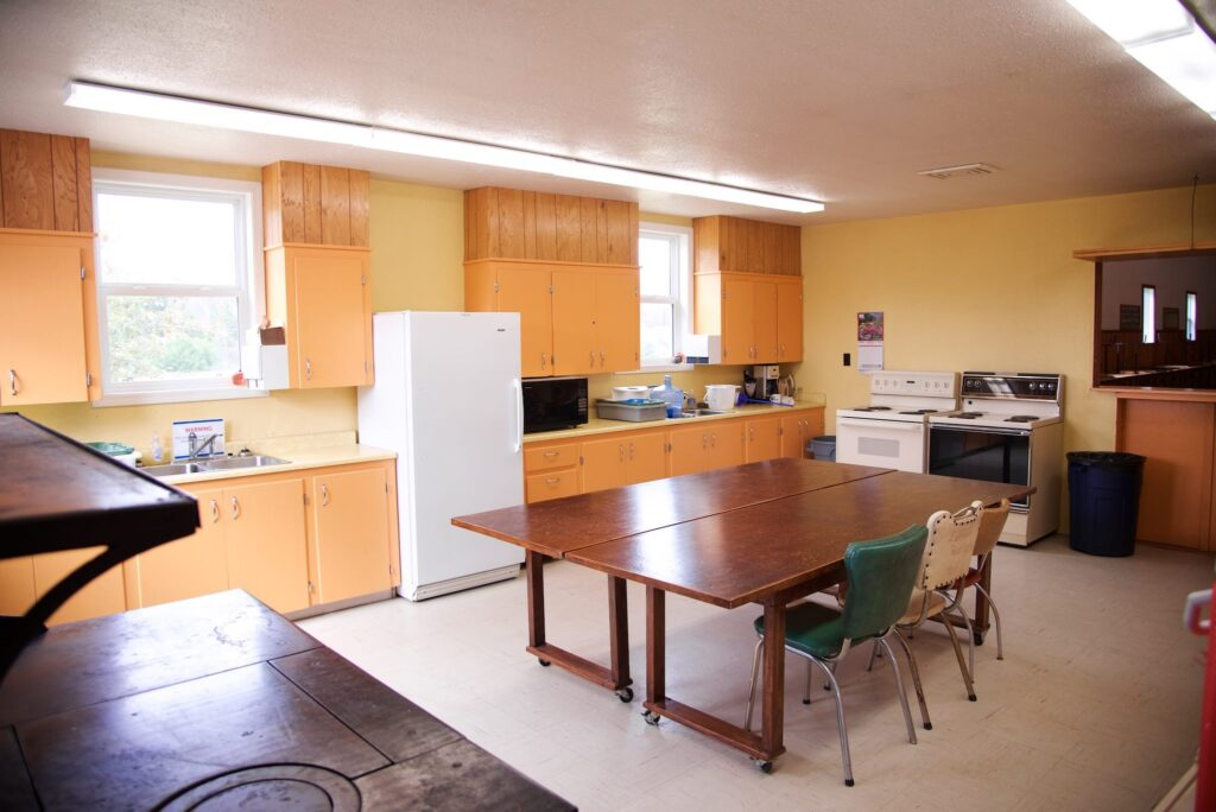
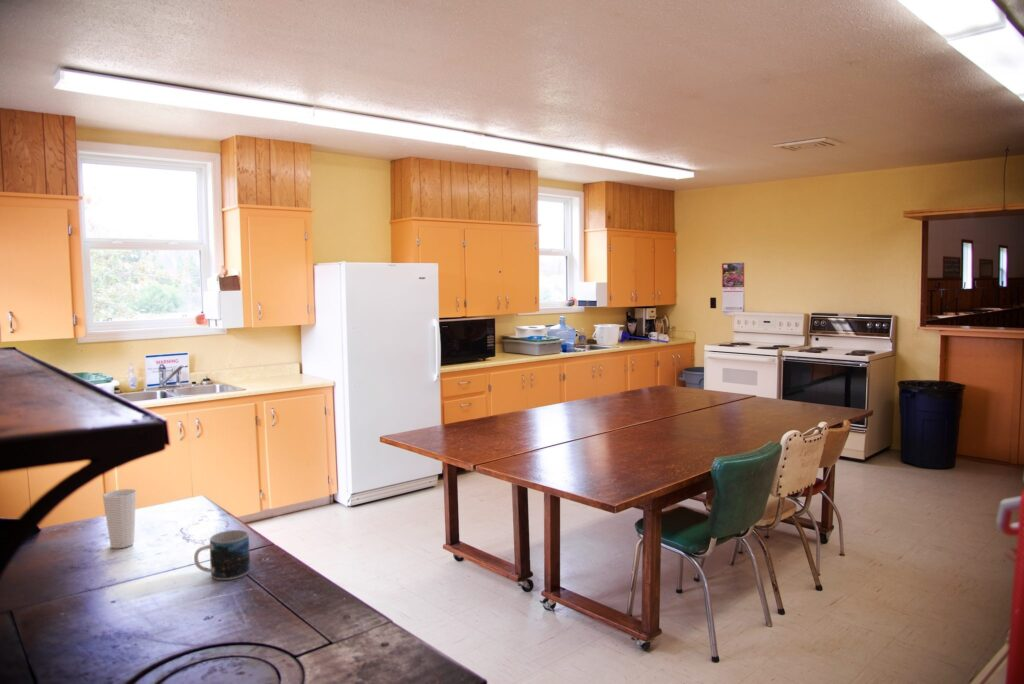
+ cup (121, 519)
+ mug (221, 557)
